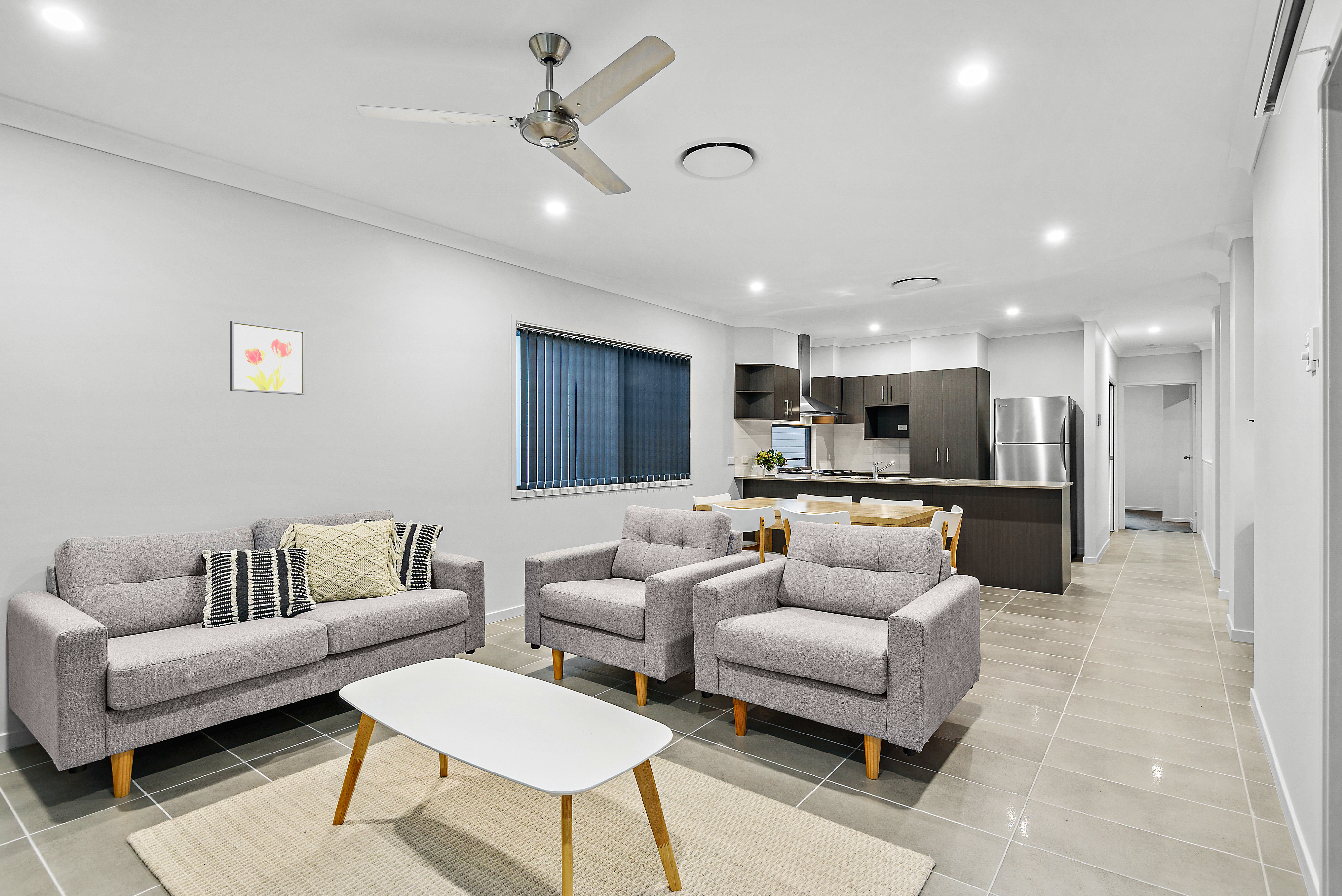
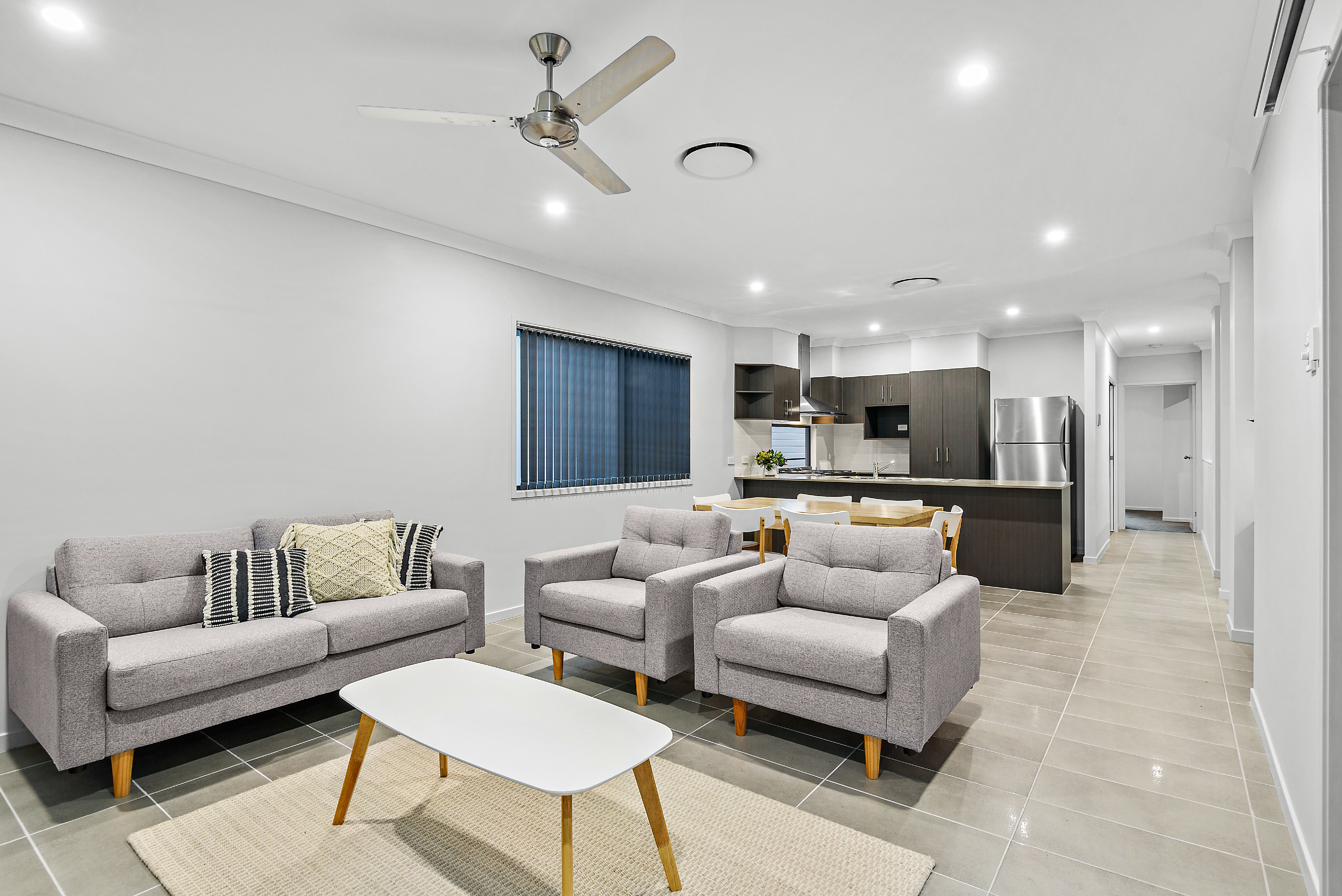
- wall art (268, 359)
